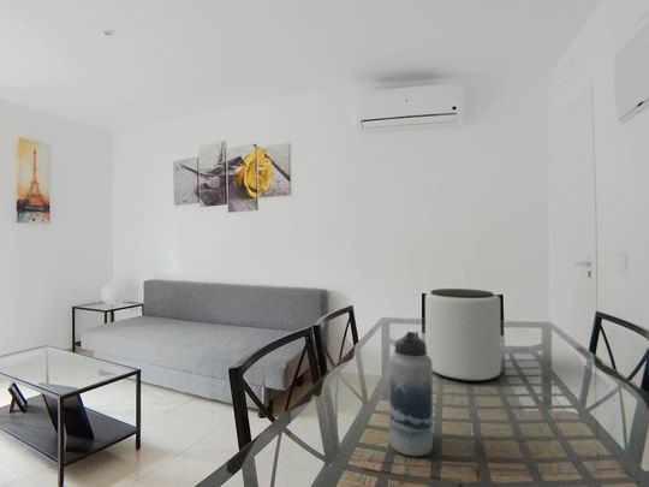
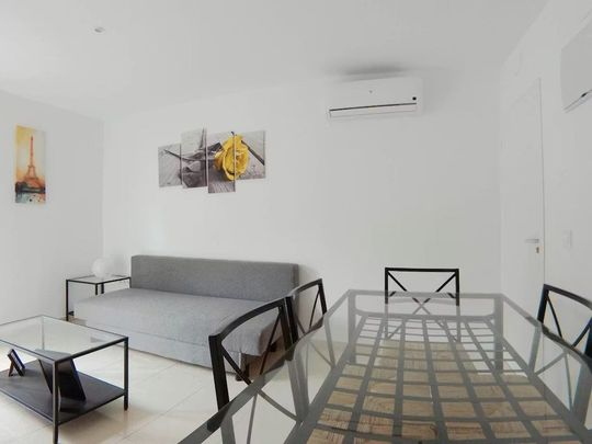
- plant pot (462, 331)
- water bottle (412, 387)
